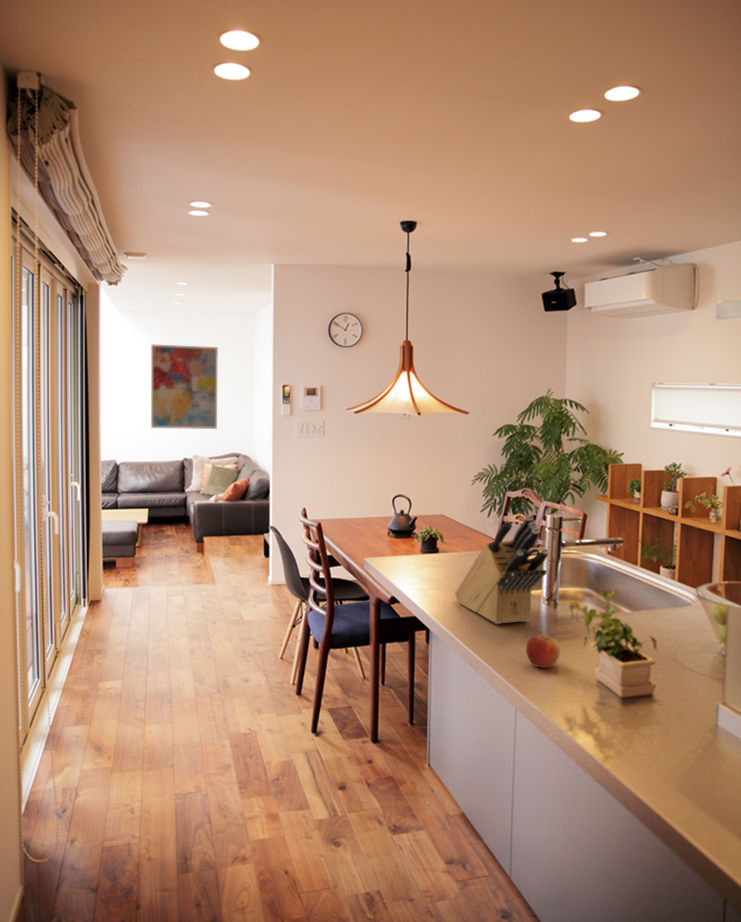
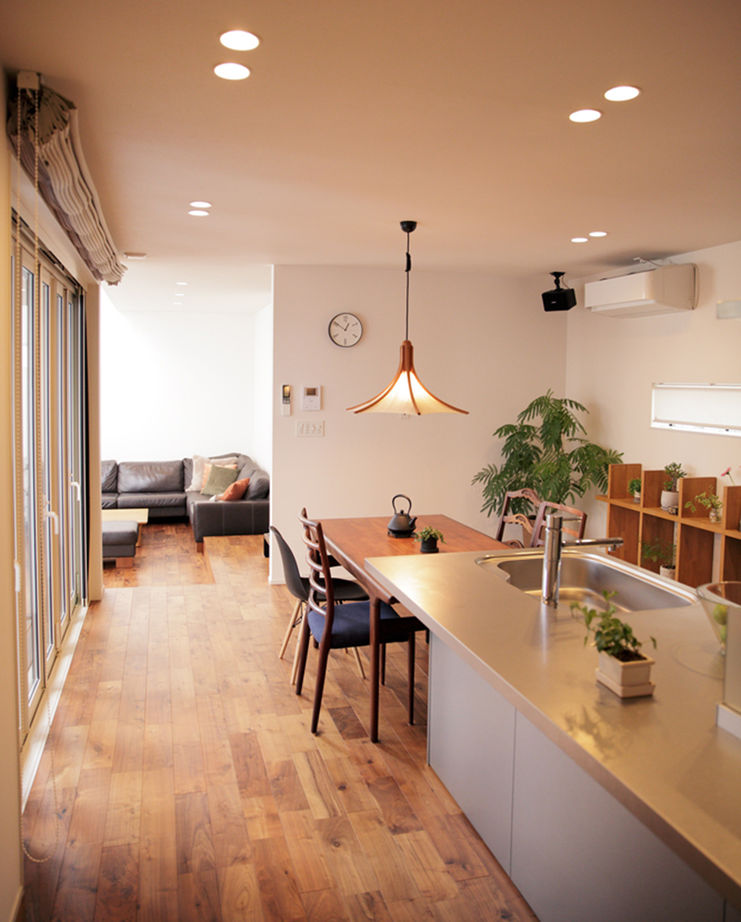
- apple (543, 649)
- wall art (184, 387)
- knife block (500, 563)
